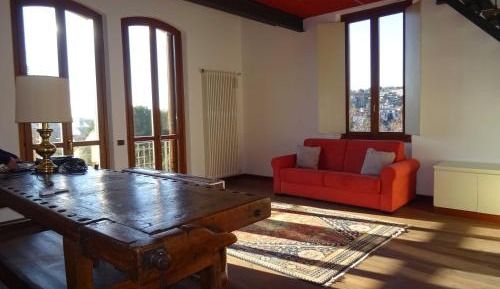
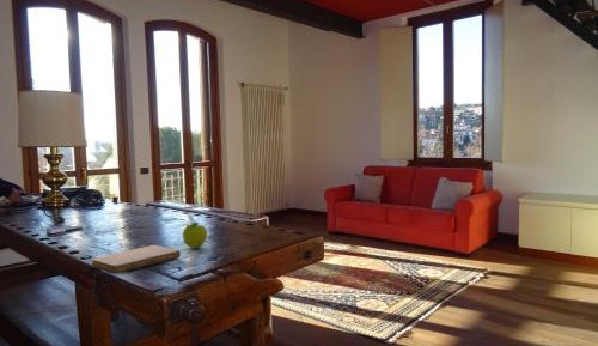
+ fruit (195, 235)
+ notebook (136, 257)
